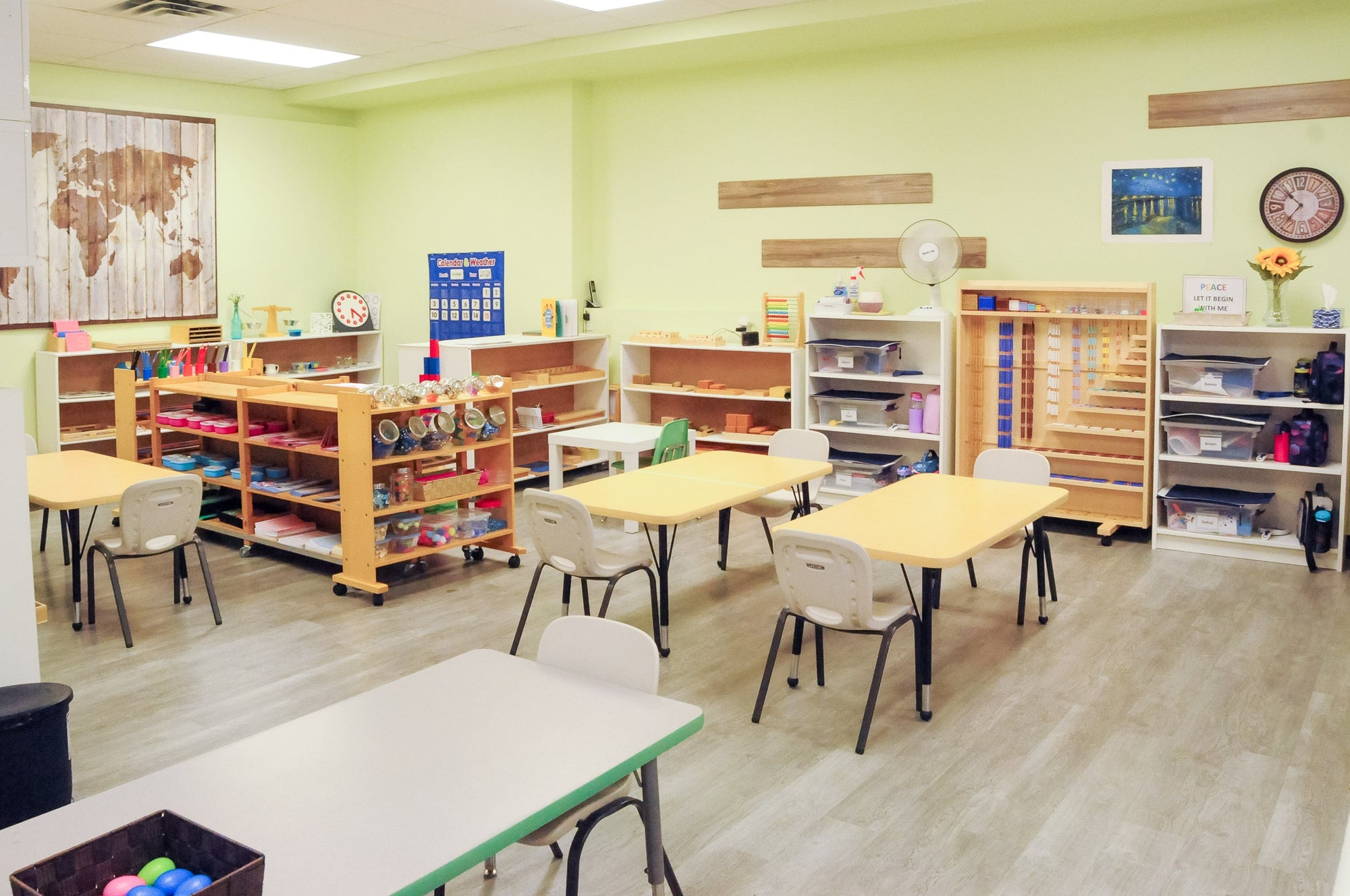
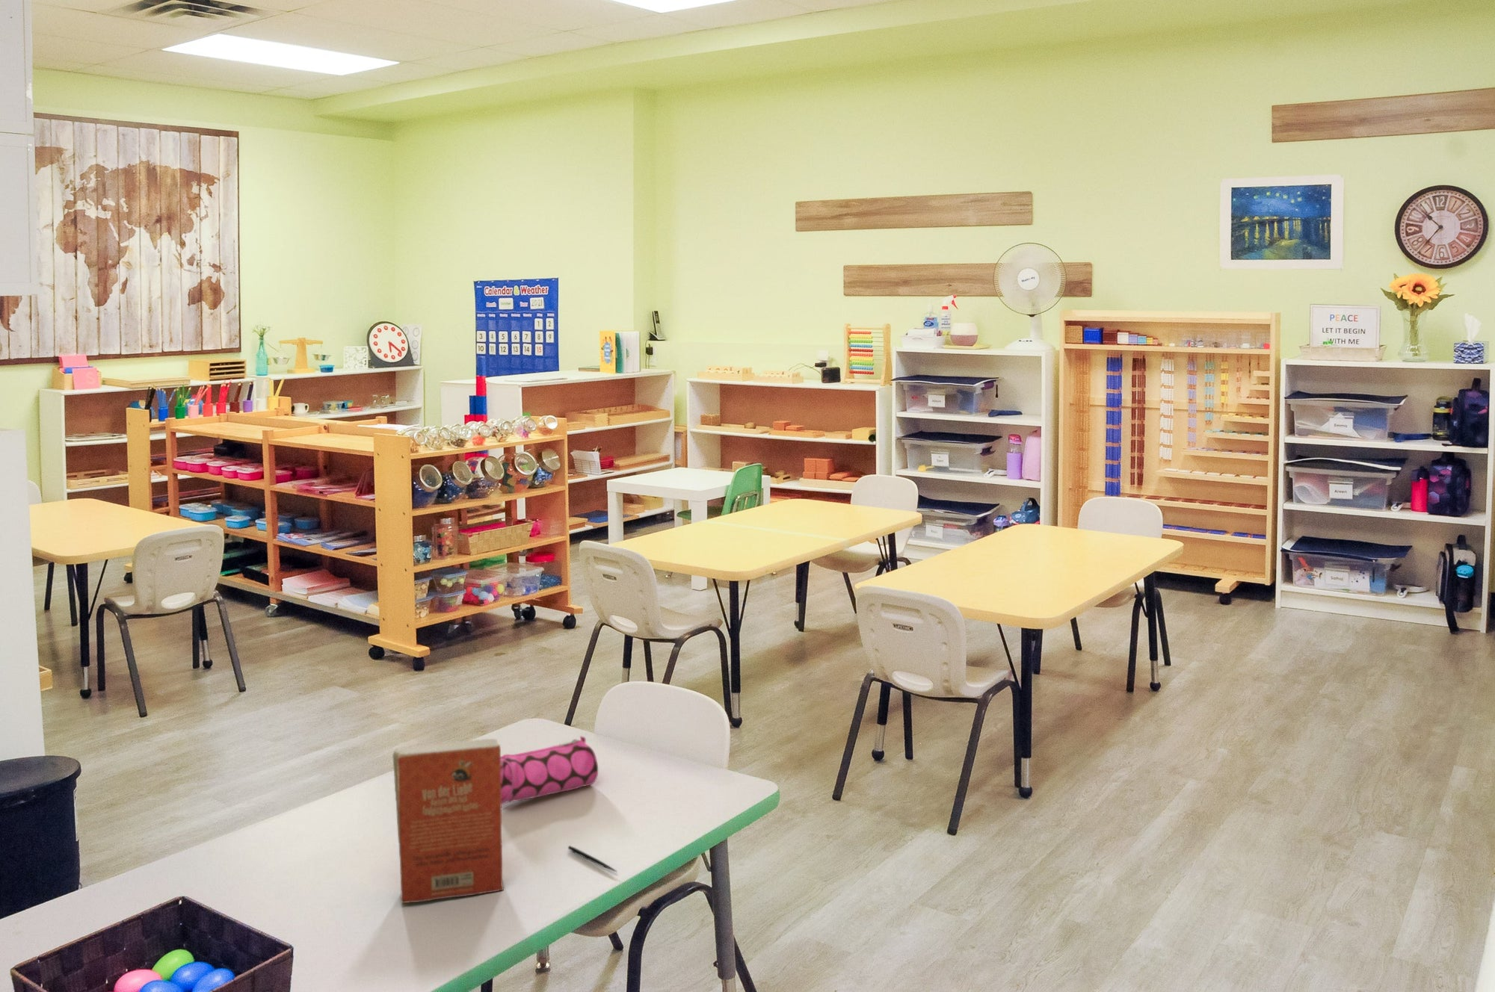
+ paperback book (448, 818)
+ pen (592, 858)
+ pencil case (543, 769)
